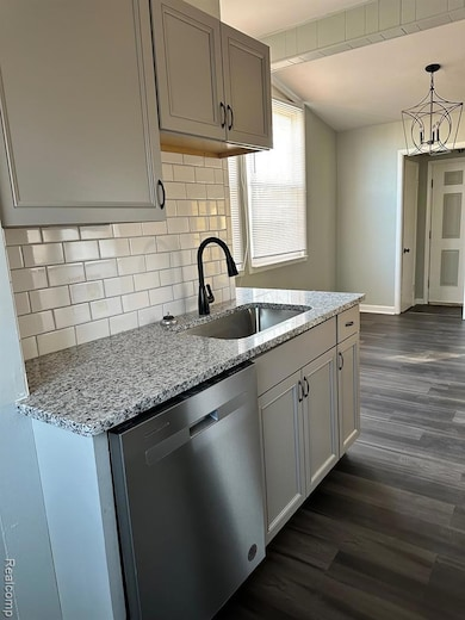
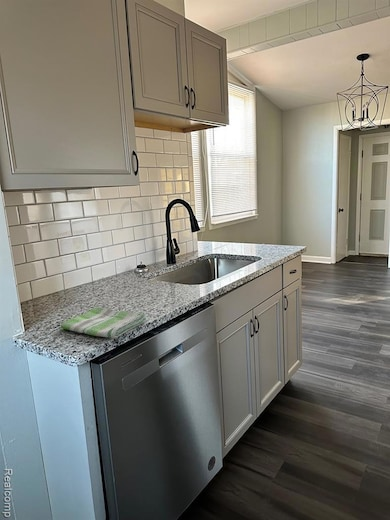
+ dish towel (103, 320)
